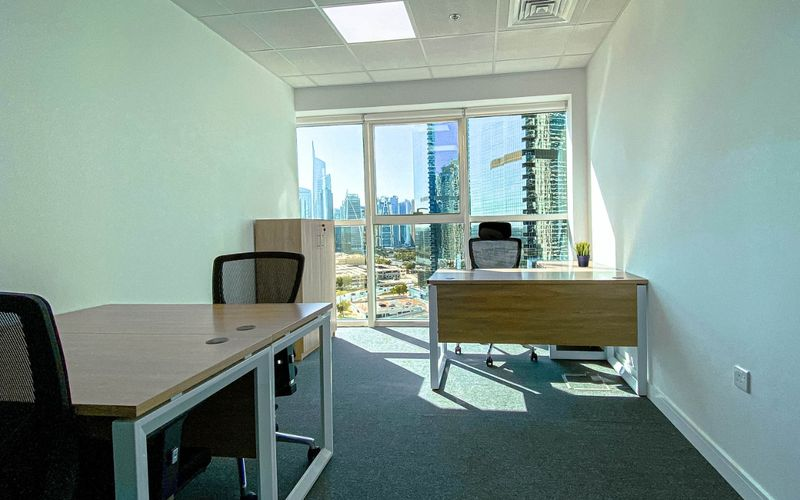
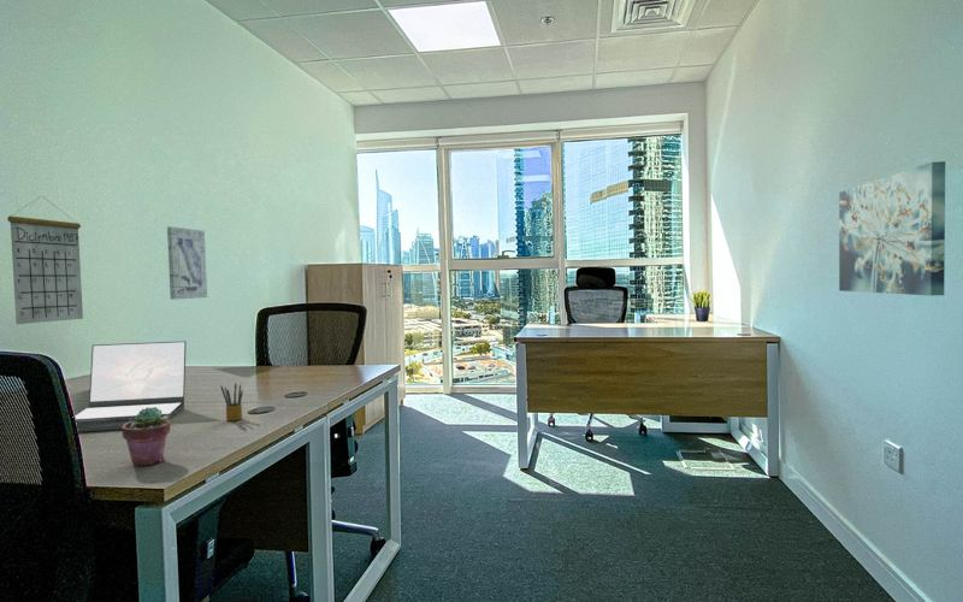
+ laptop (122, 383)
+ potted succulent (147, 433)
+ calendar (48, 258)
+ wall art (188, 264)
+ pencil box (234, 401)
+ wall art (884, 236)
